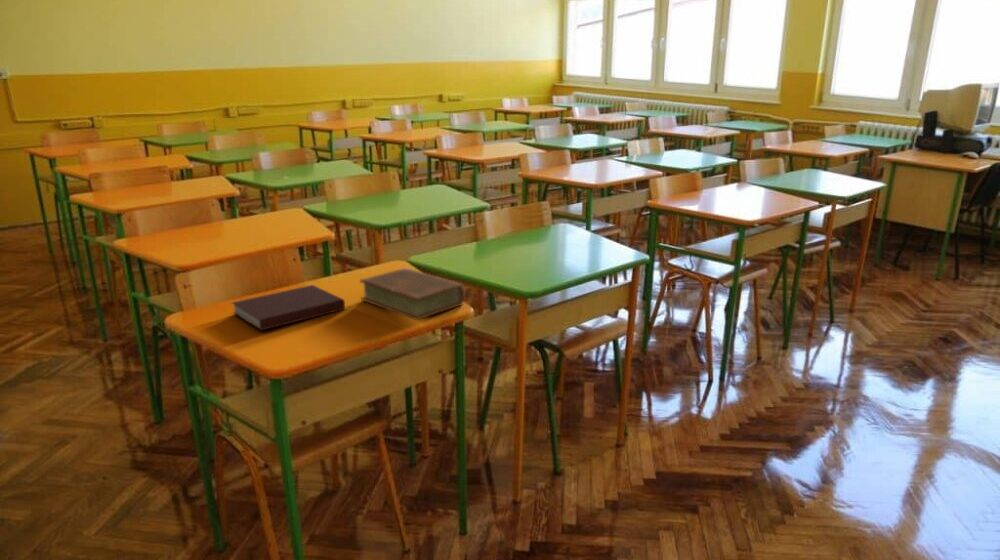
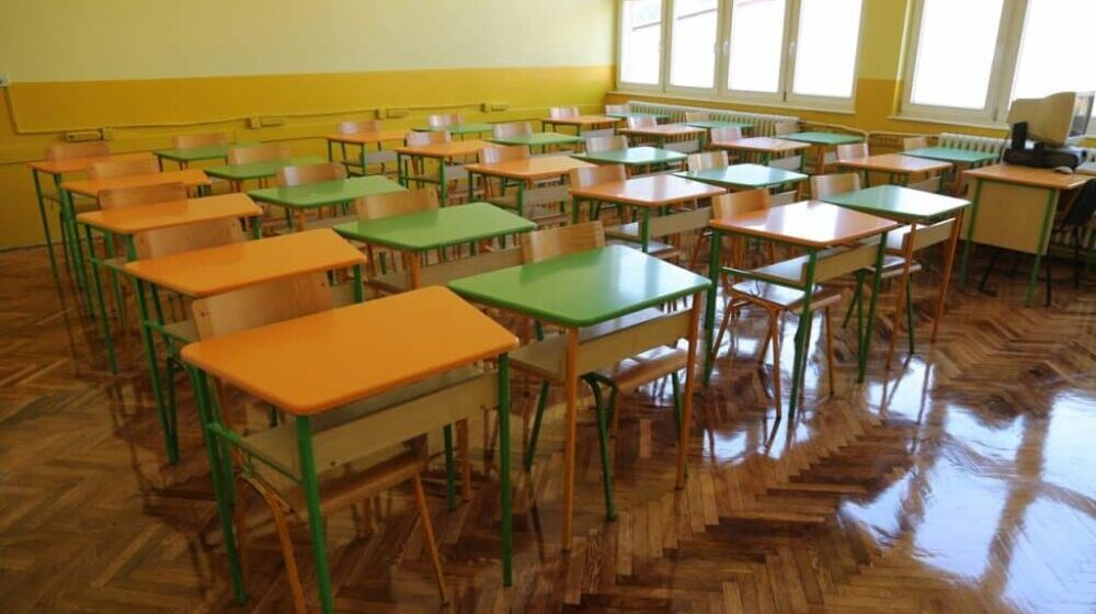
- book (412, 291)
- notebook (288, 306)
